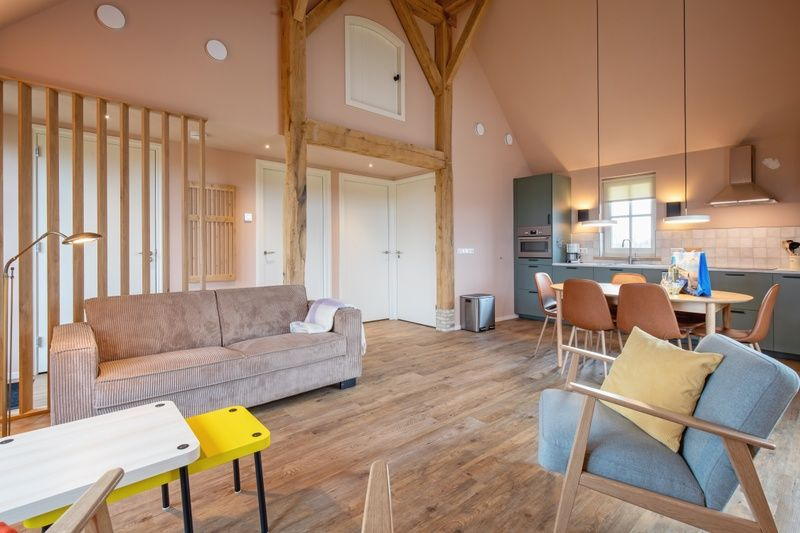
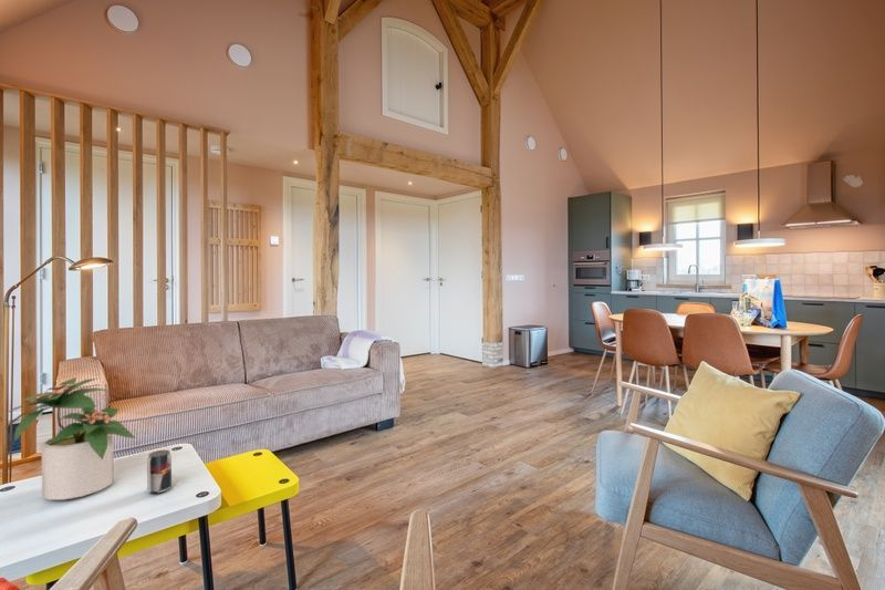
+ potted plant (67, 436)
+ beverage can (159, 472)
